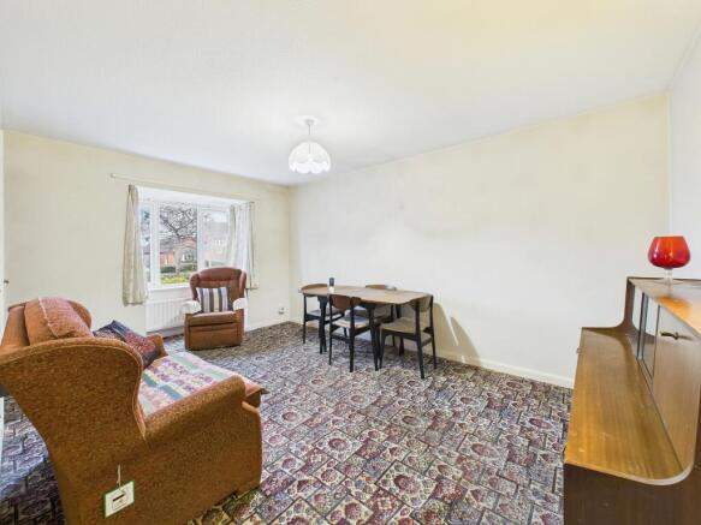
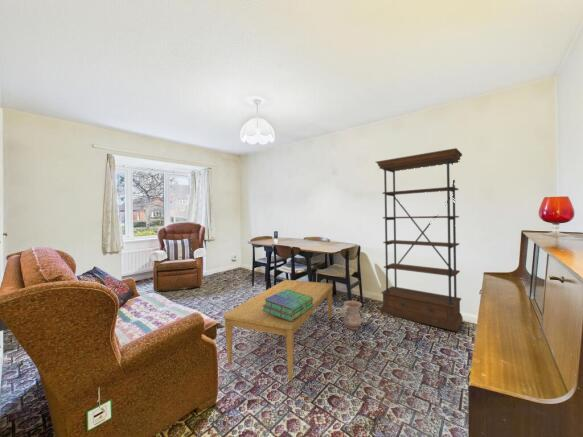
+ stack of books (288, 305)
+ coffee table (287, 320)
+ ceramic jug (351, 316)
+ bookshelf (418, 237)
